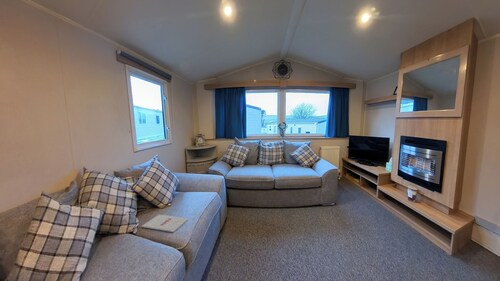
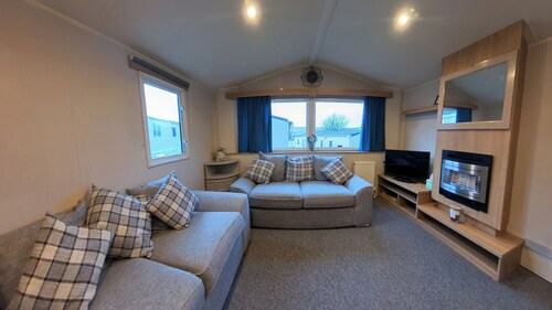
- magazine (165, 222)
